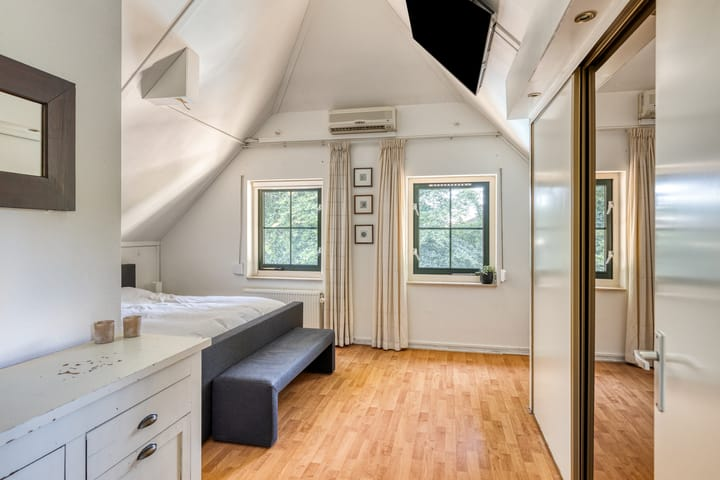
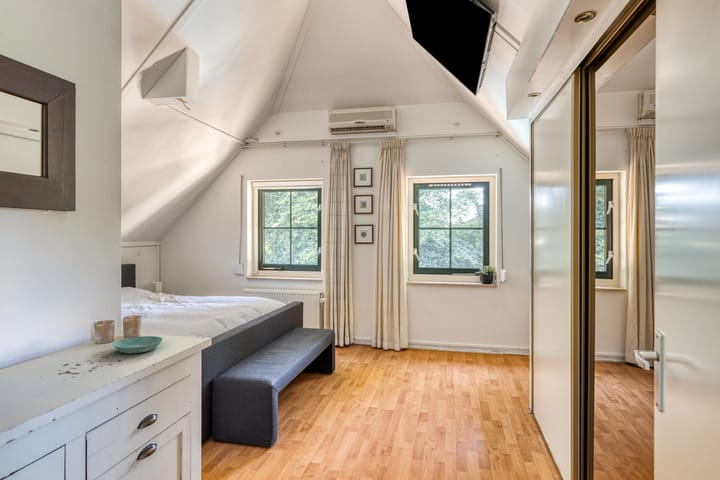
+ saucer (138, 345)
